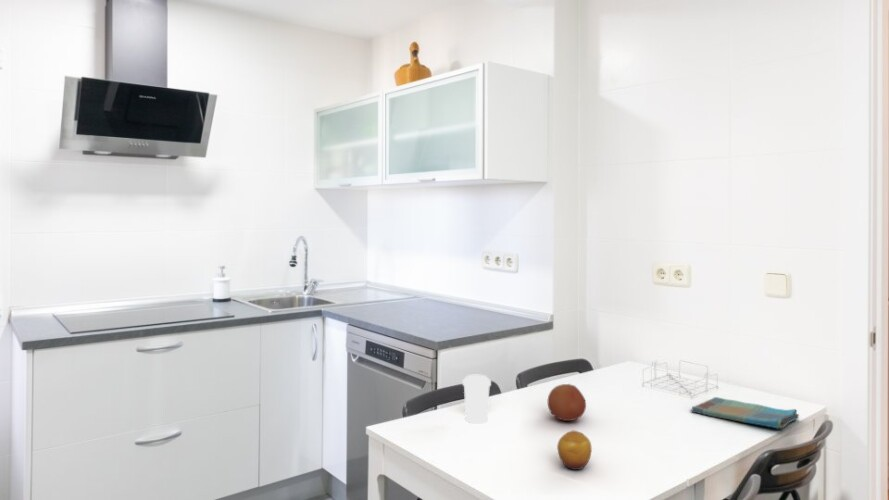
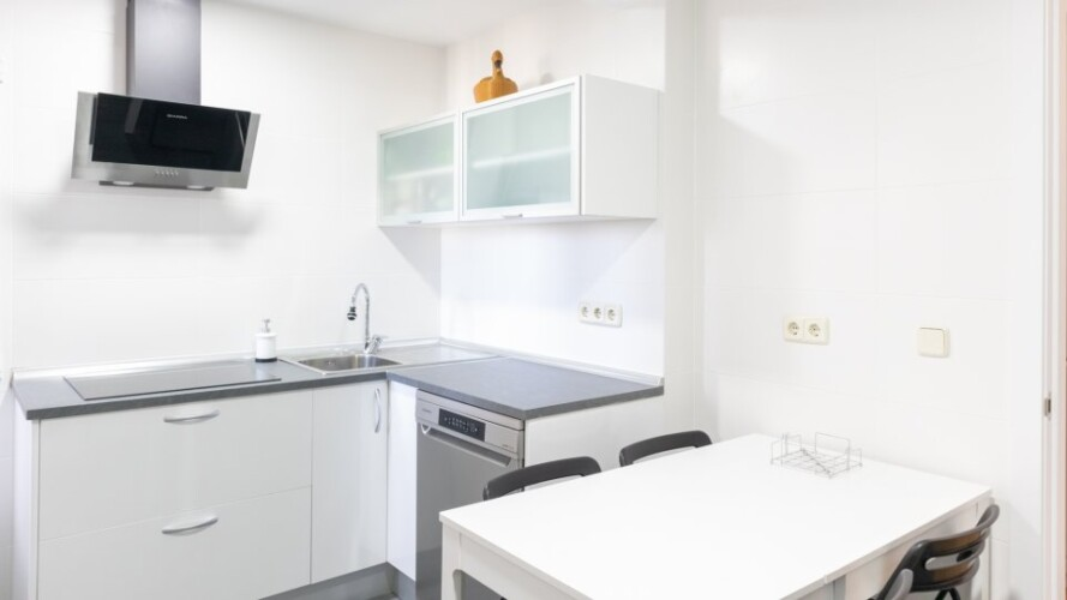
- fruit (566, 401)
- cup (476, 398)
- fruit (574, 449)
- dish towel (744, 411)
